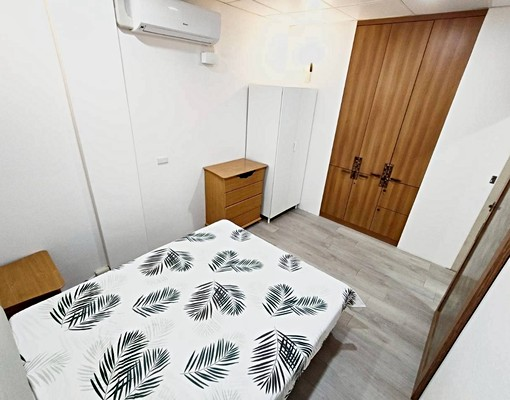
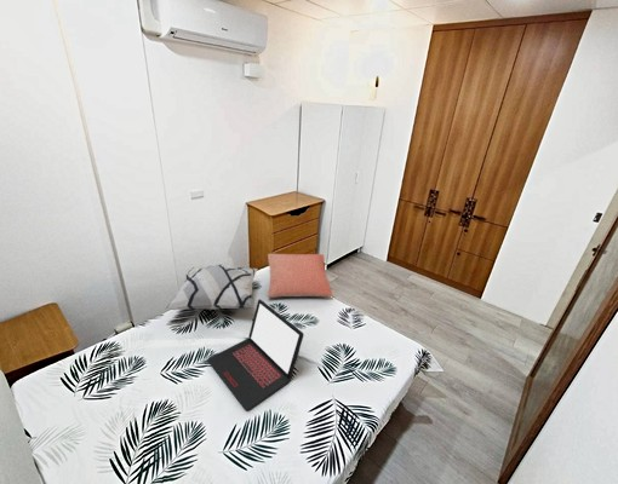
+ laptop (253, 347)
+ pillow (298, 273)
+ decorative pillow (217, 286)
